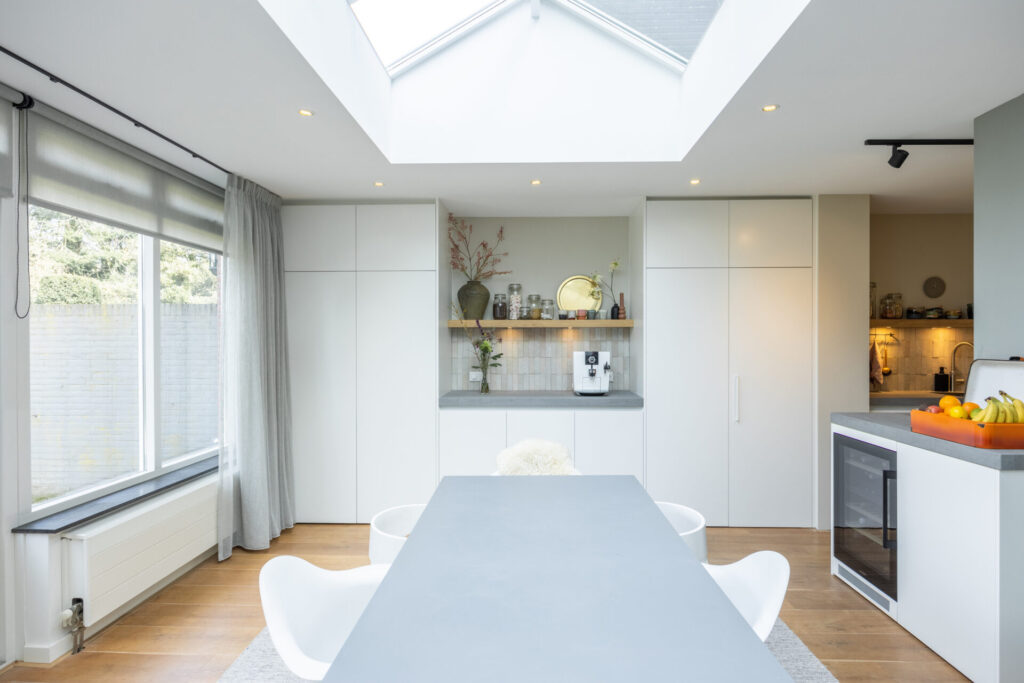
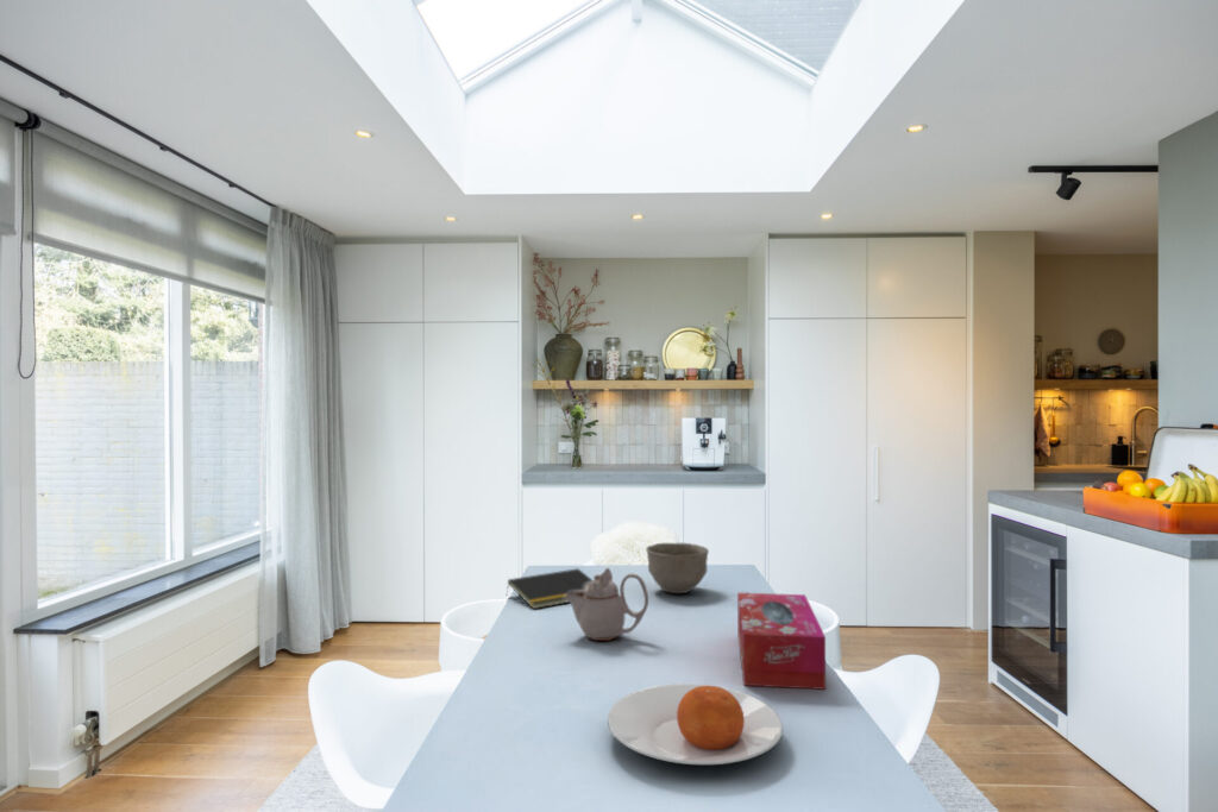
+ plate (693, 712)
+ tissue box (777, 636)
+ notepad (557, 587)
+ teapot (605, 603)
+ bowl (677, 569)
